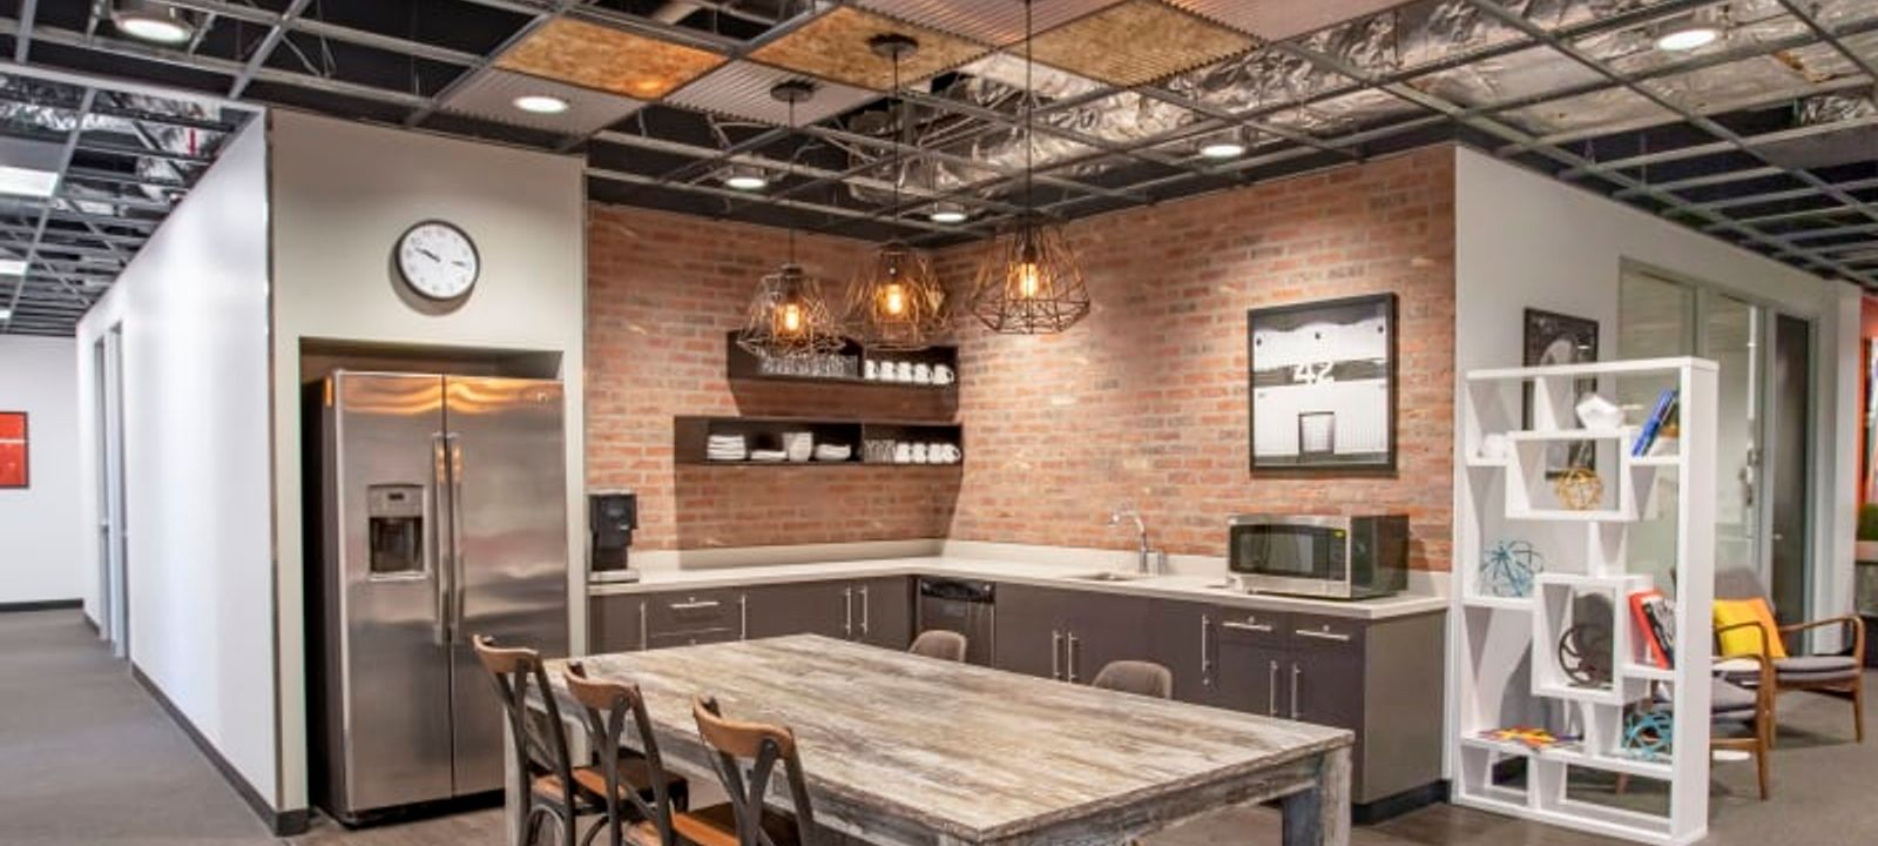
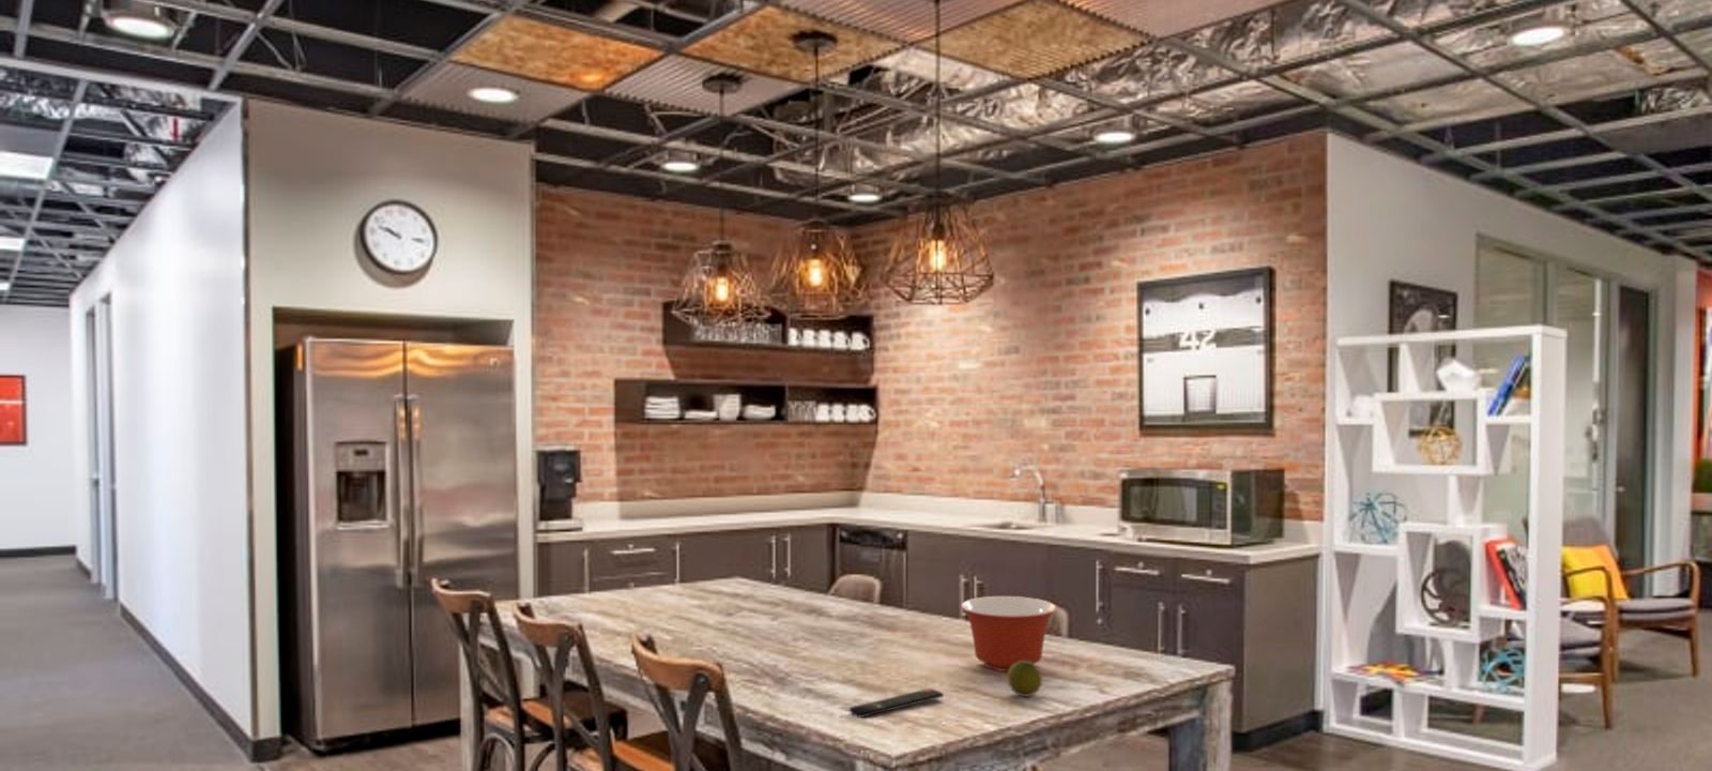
+ mixing bowl (1008, 634)
+ fruit (1024, 678)
+ remote control (897, 702)
